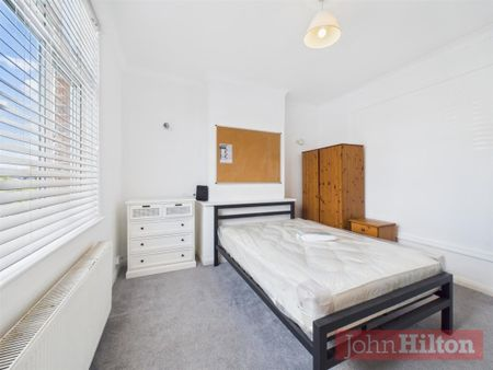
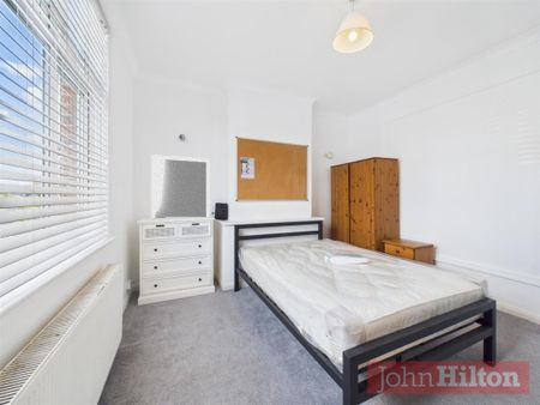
+ home mirror (181, 193)
